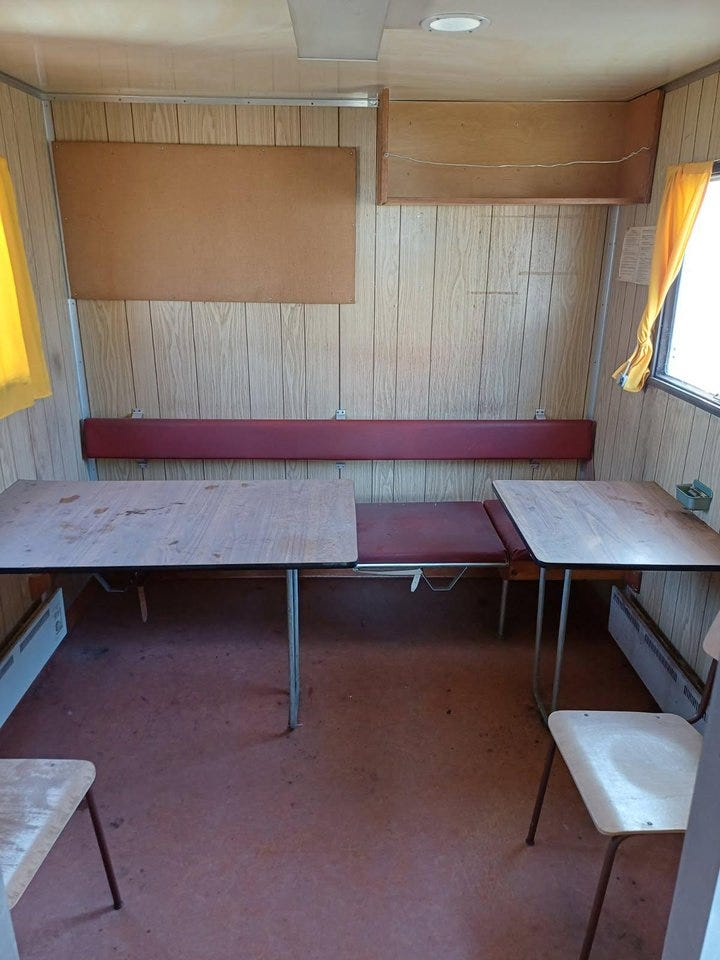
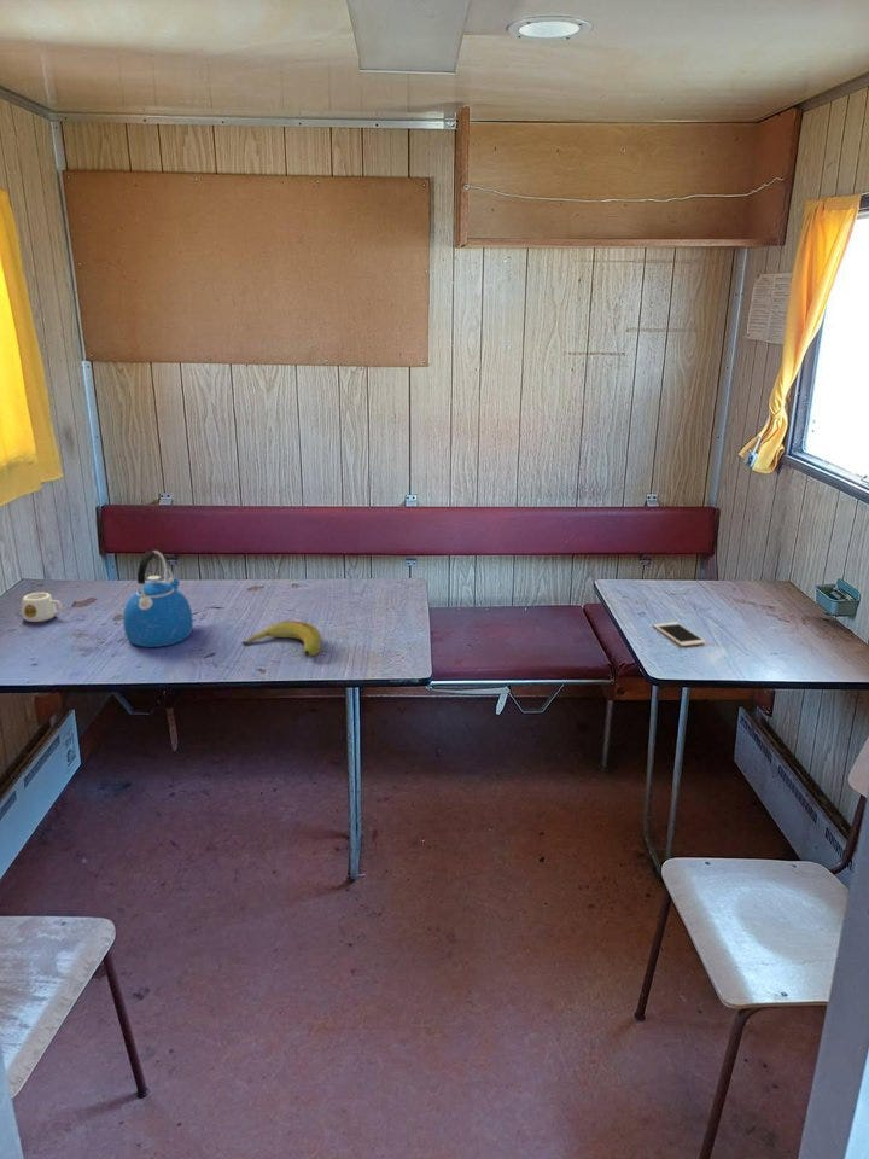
+ cell phone (678, 633)
+ kettle (158, 590)
+ mug (42, 606)
+ banana (282, 636)
